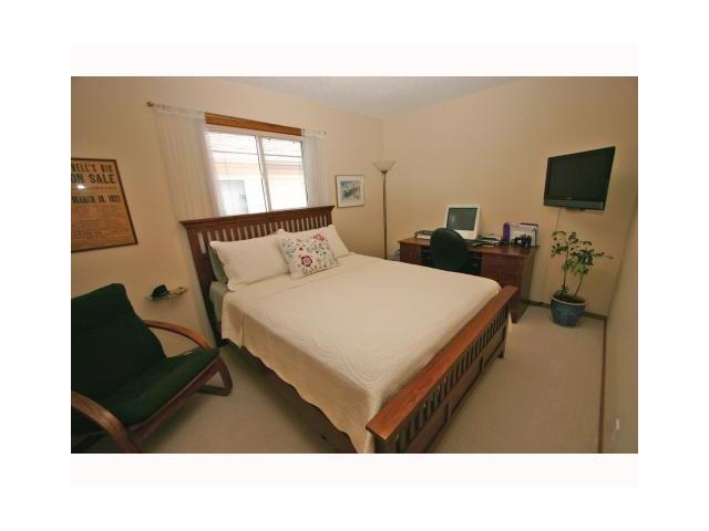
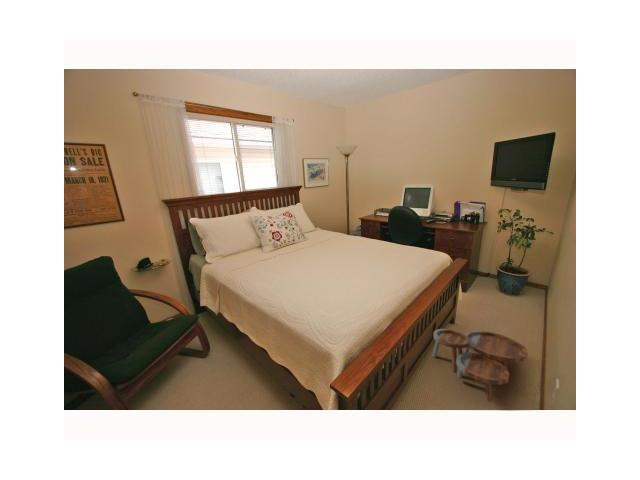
+ nesting tables (475, 355)
